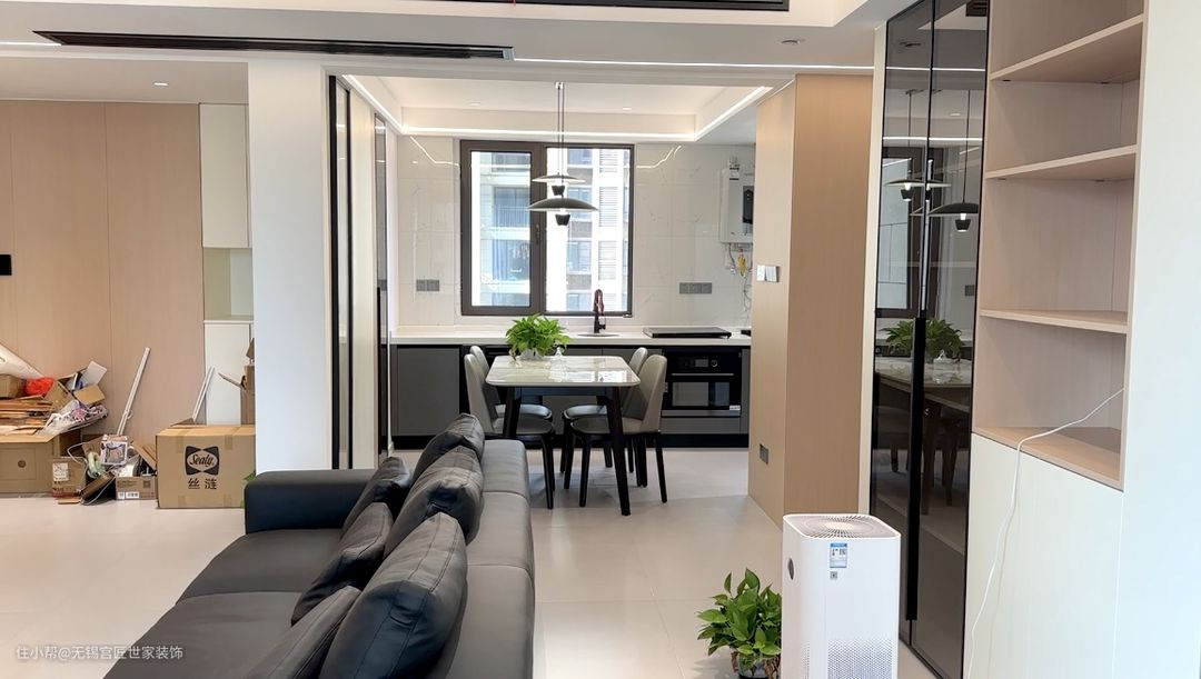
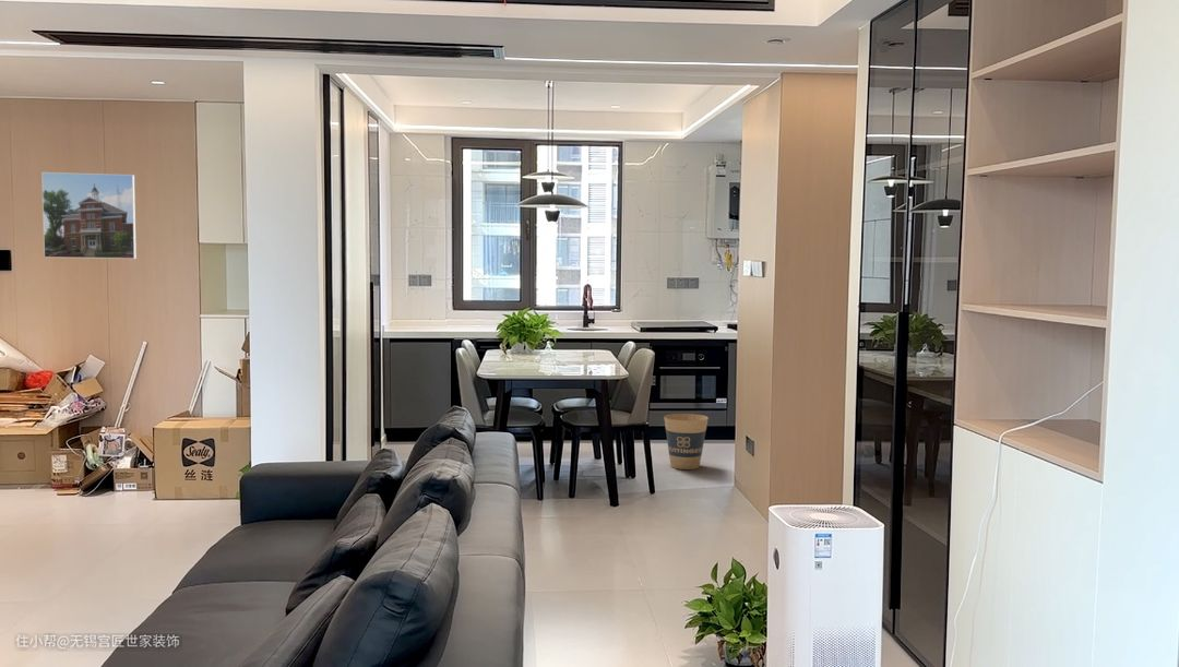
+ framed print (90, 215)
+ trash can (684, 441)
